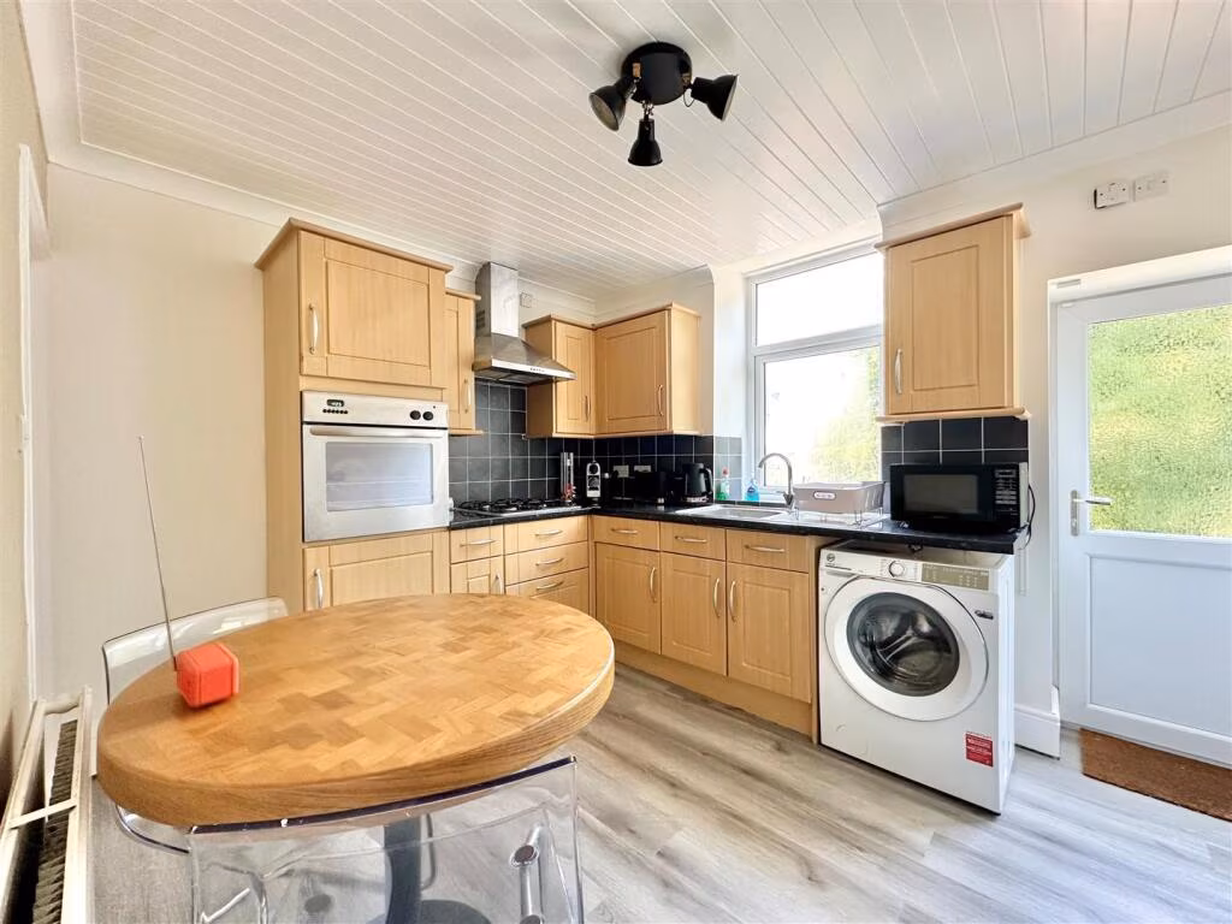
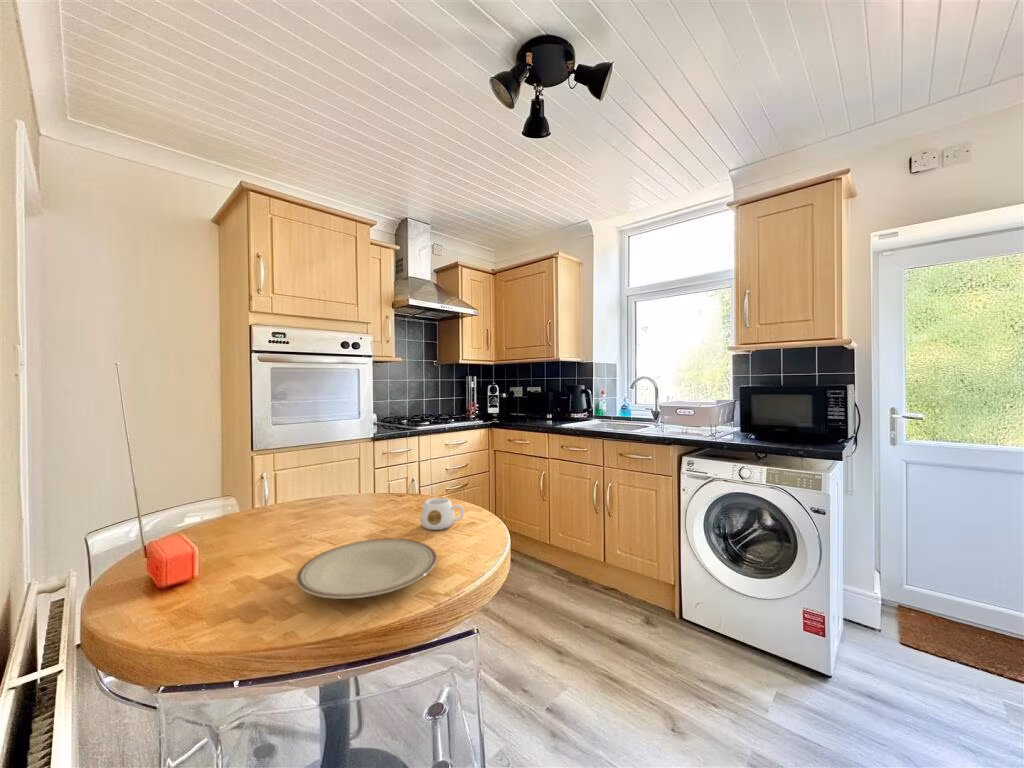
+ mug (442, 513)
+ plate (370, 571)
